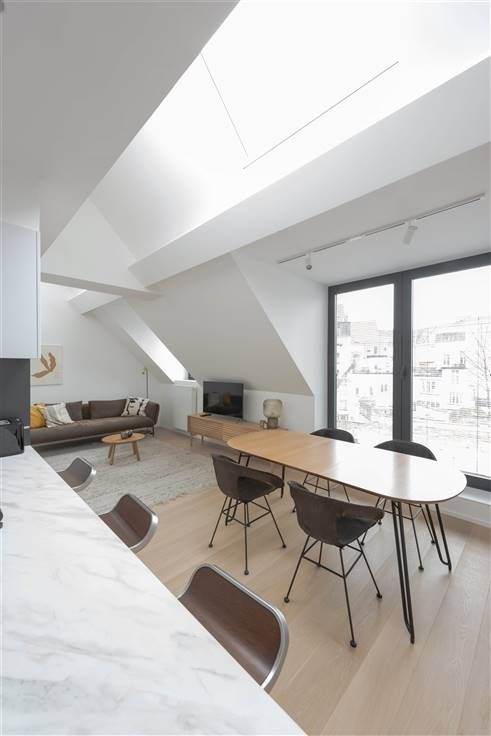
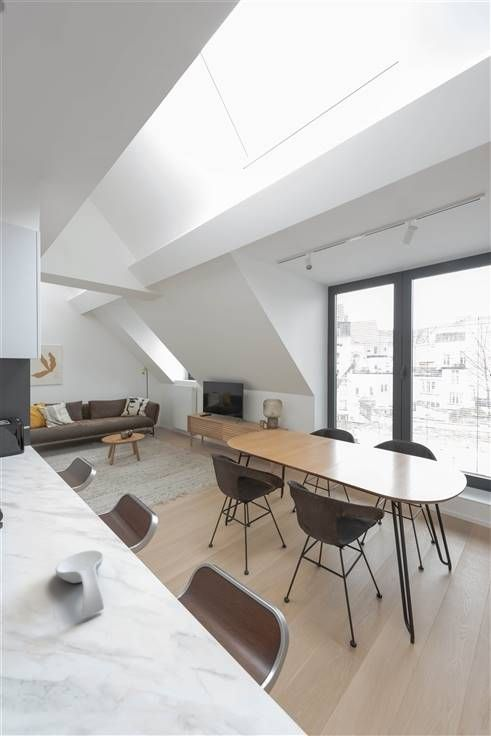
+ spoon rest (84, 573)
